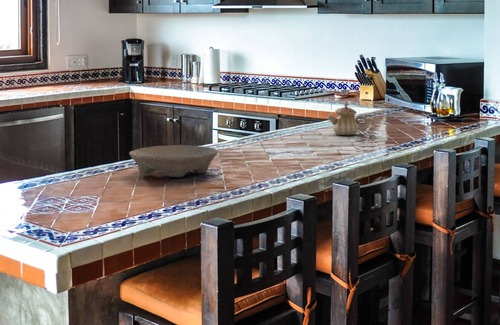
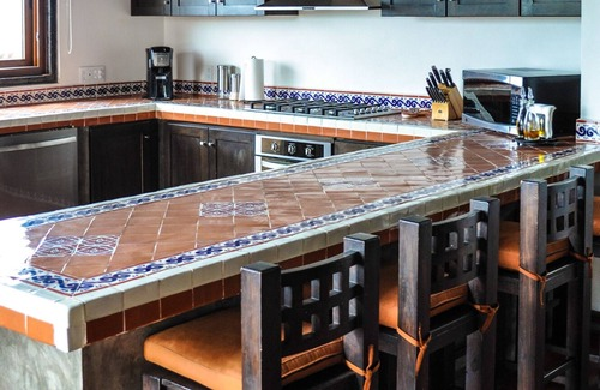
- bowl (174, 161)
- teapot (347, 118)
